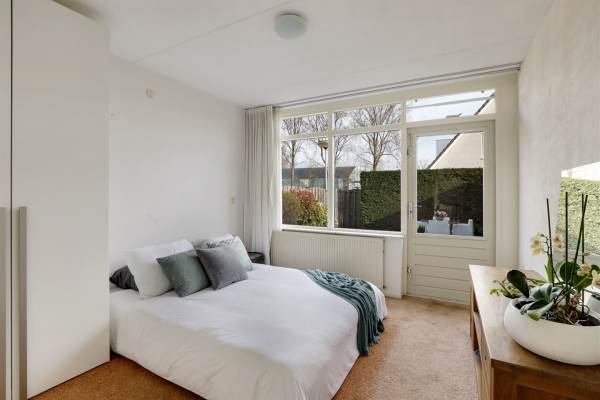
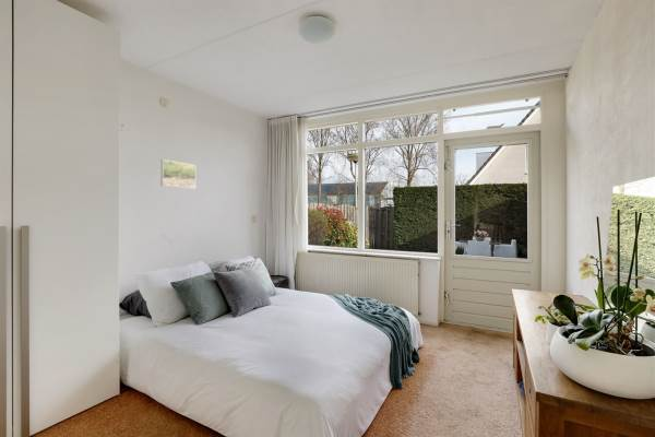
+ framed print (179, 175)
